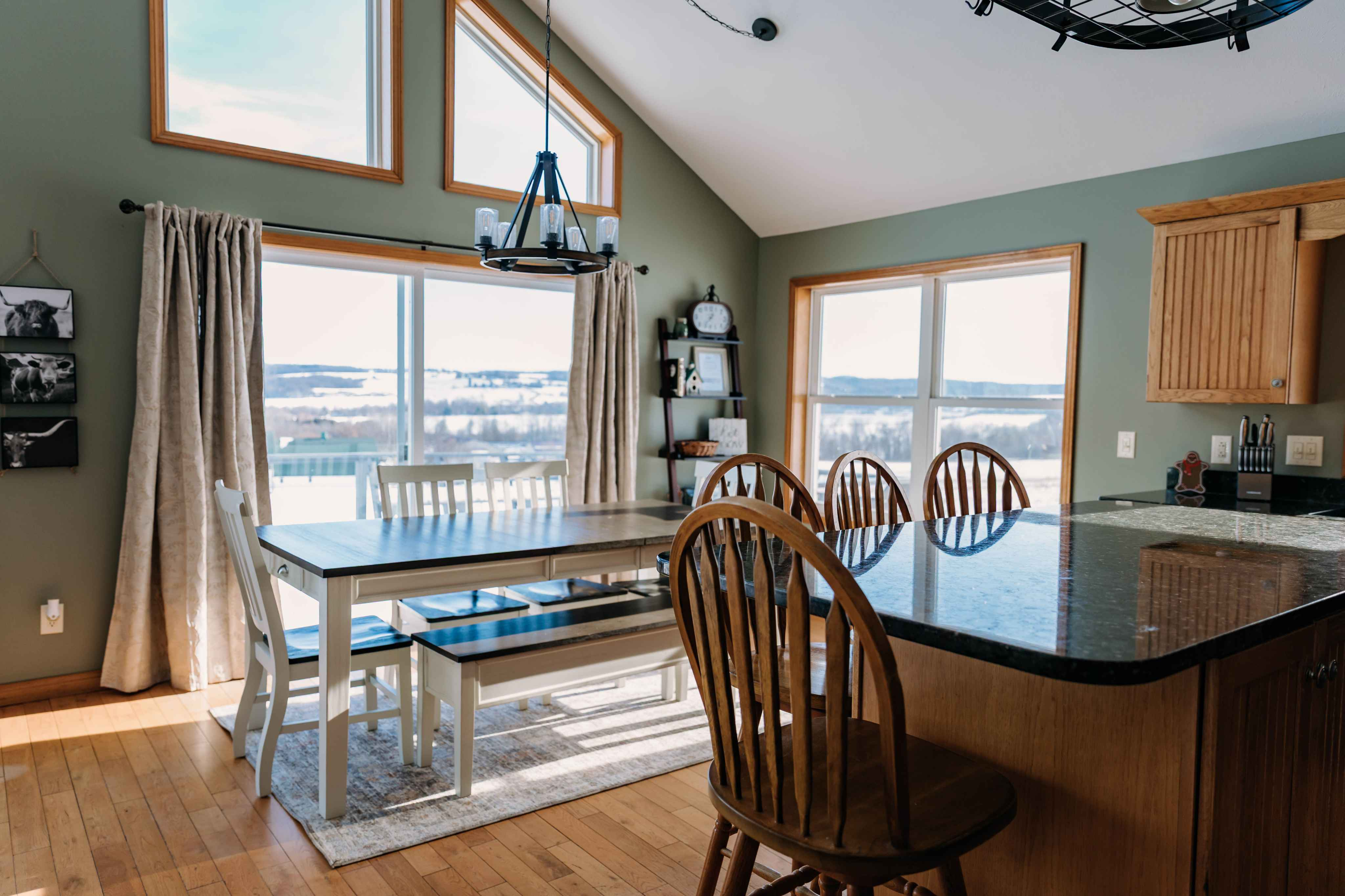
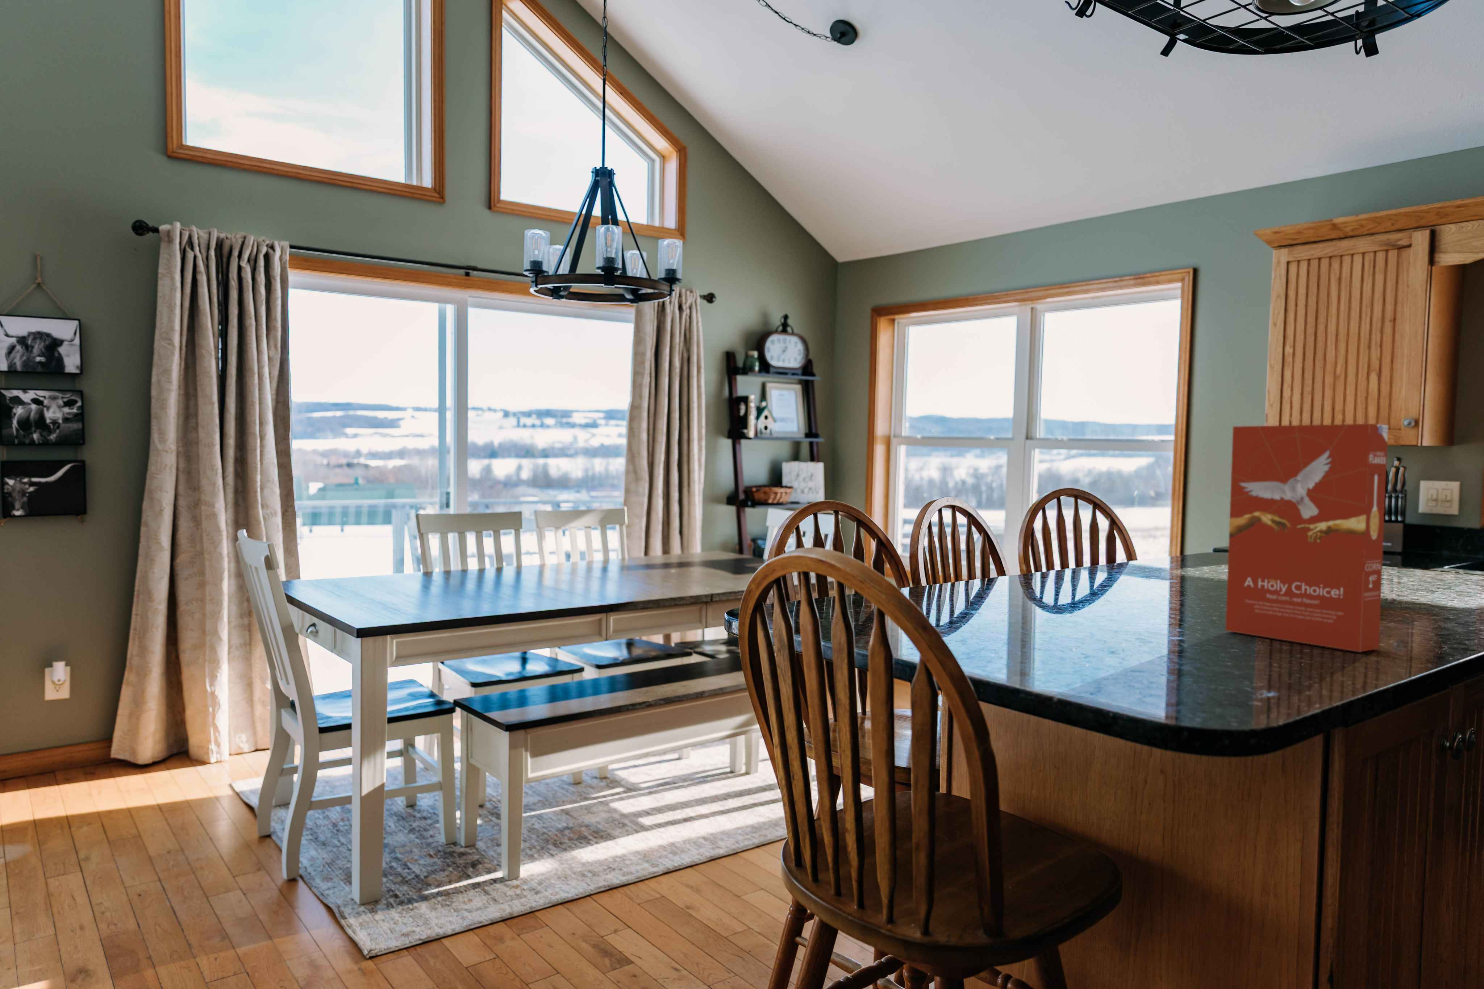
+ cereal box (1302, 532)
